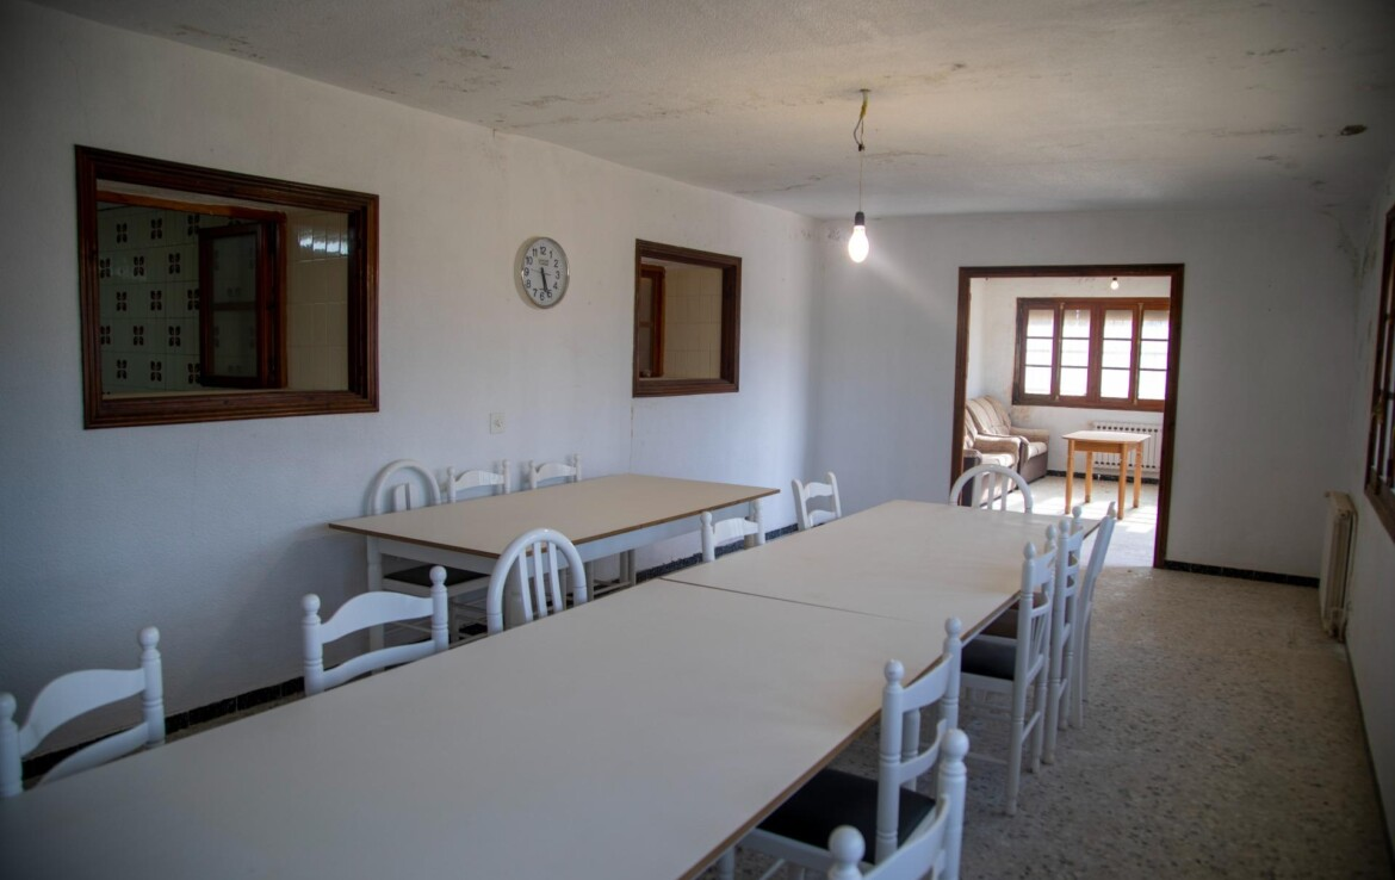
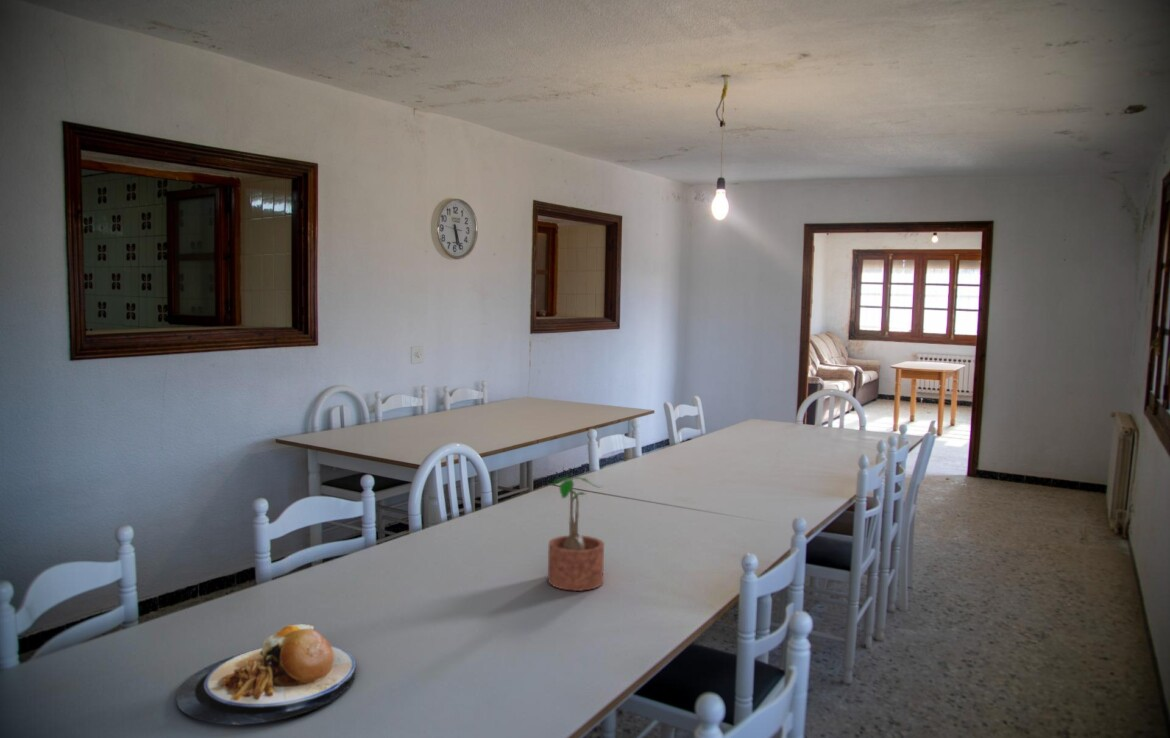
+ potted plant (572, 529)
+ plate (269, 659)
